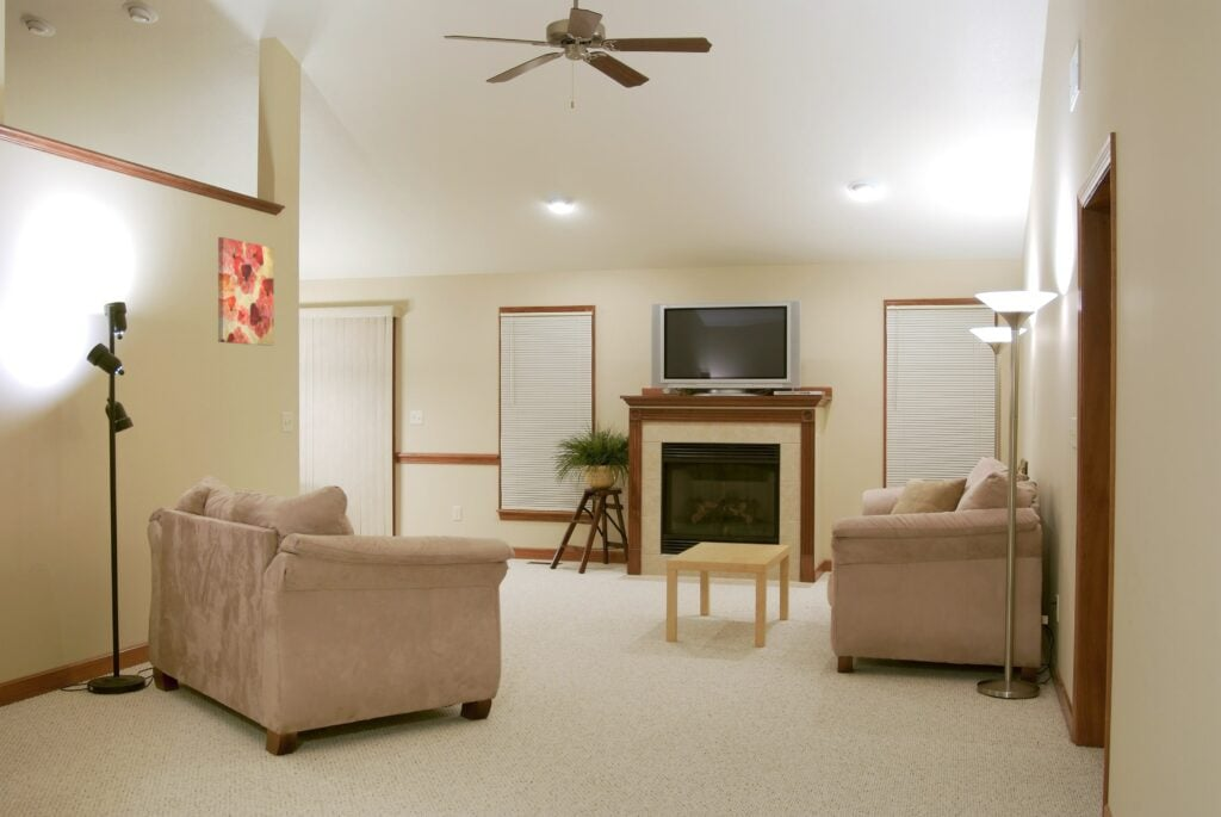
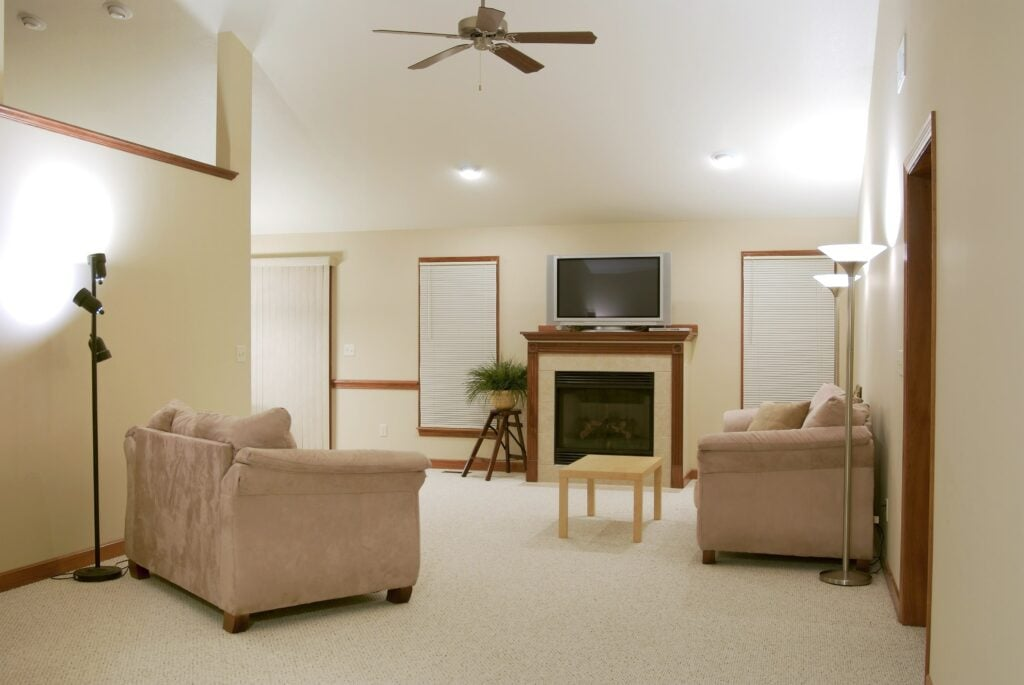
- wall art (247, 293)
